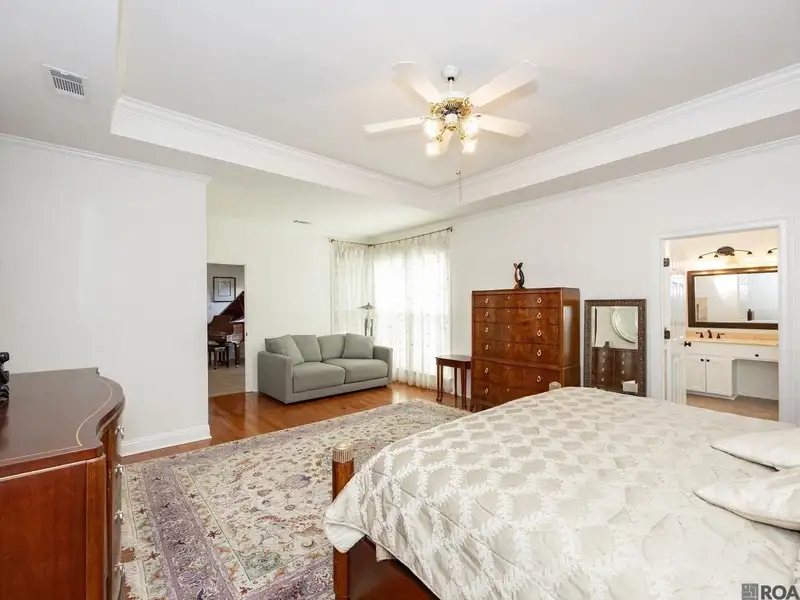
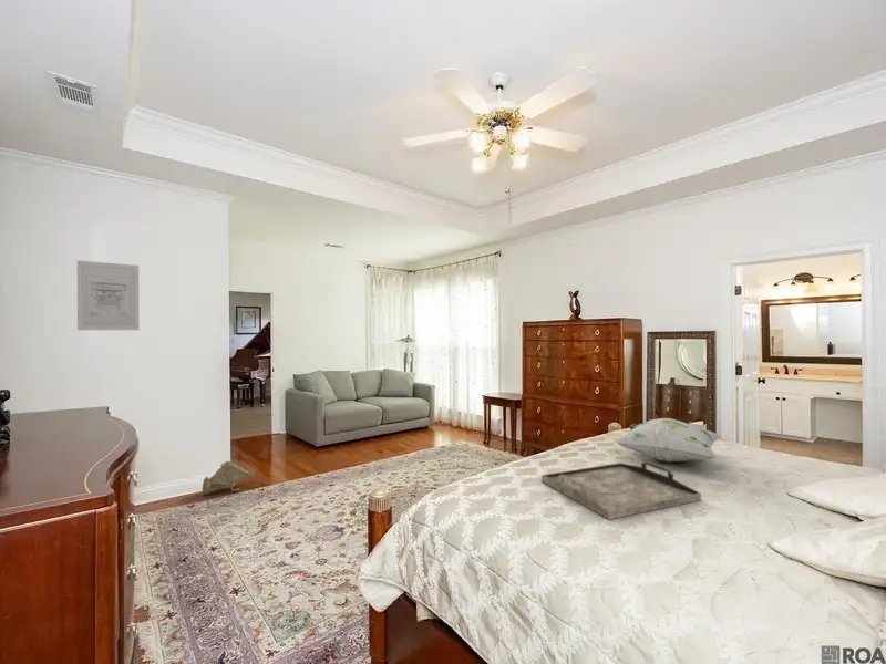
+ decorative pillow (667, 438)
+ serving tray (616, 480)
+ wall art (109, 297)
+ bag (230, 476)
